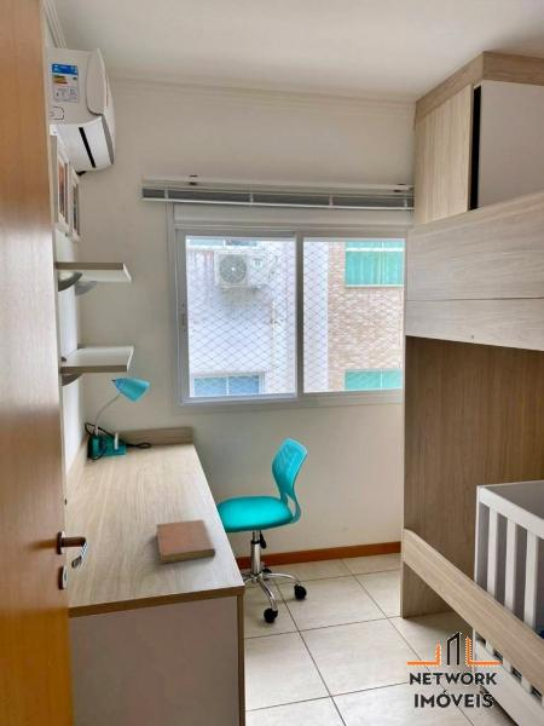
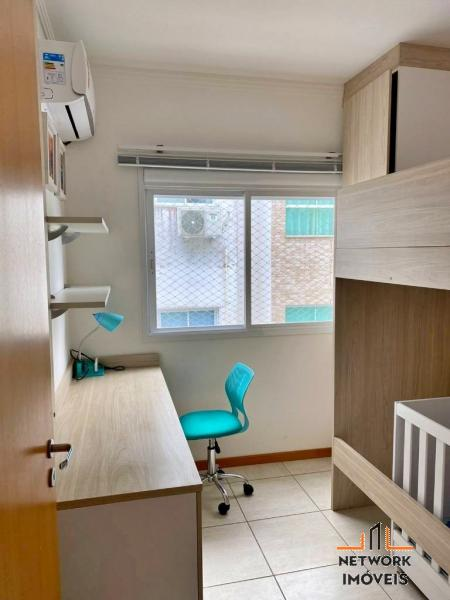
- notebook (184, 538)
